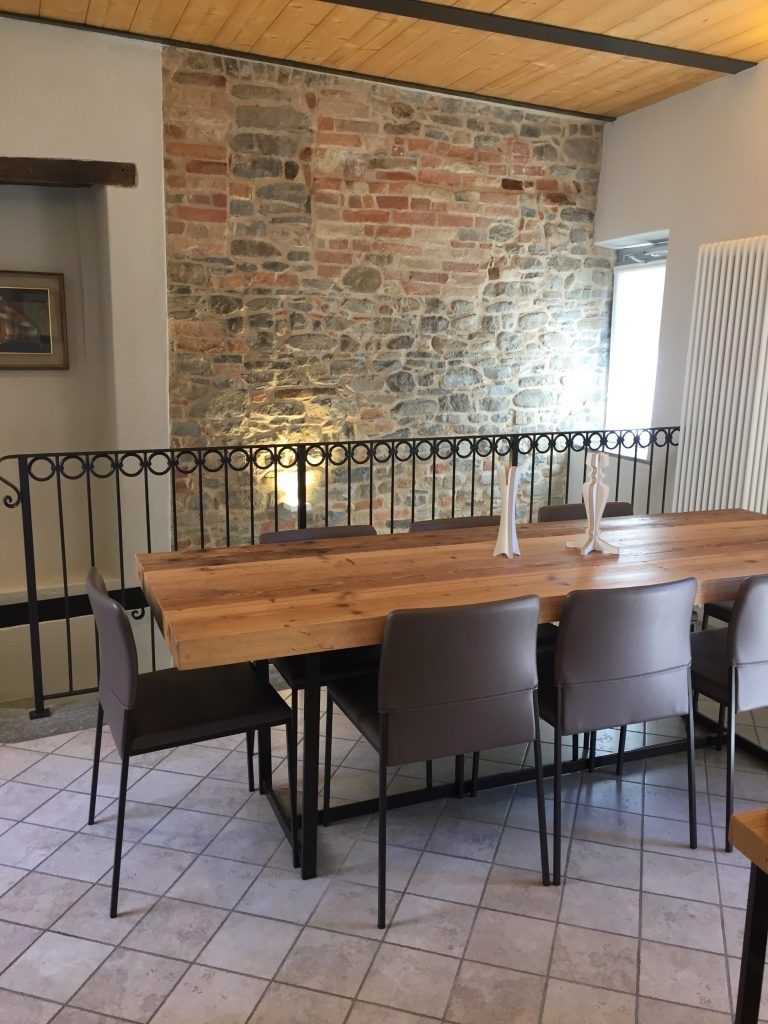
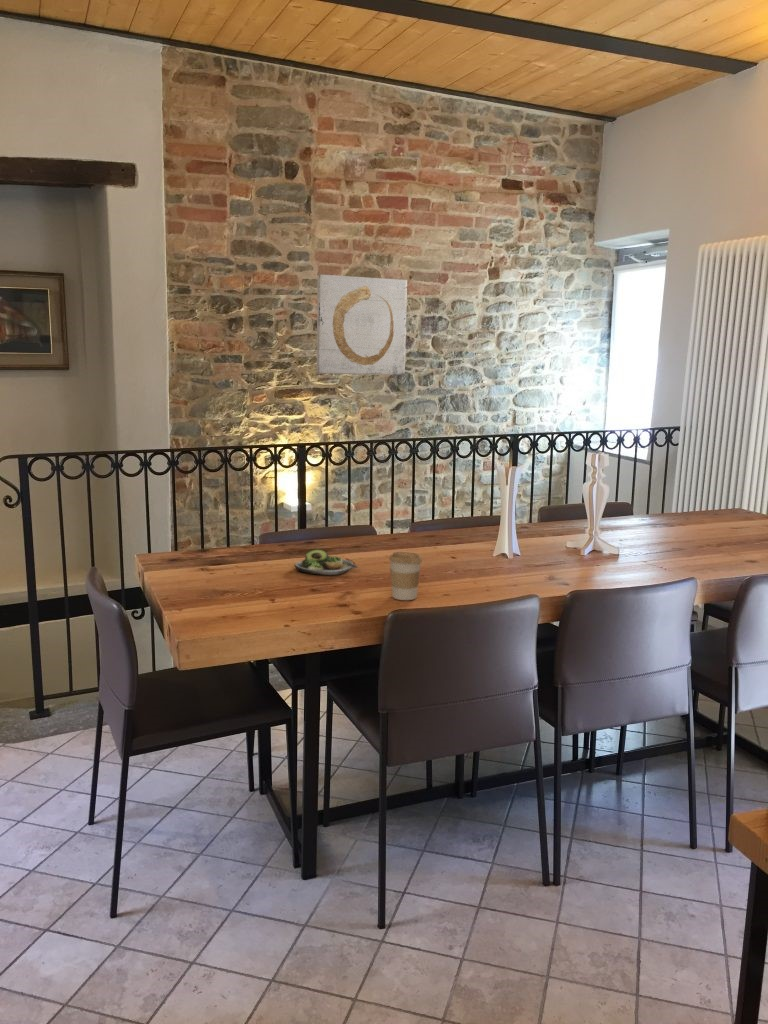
+ salad plate (323, 561)
+ coffee cup (405, 574)
+ wall art (362, 326)
